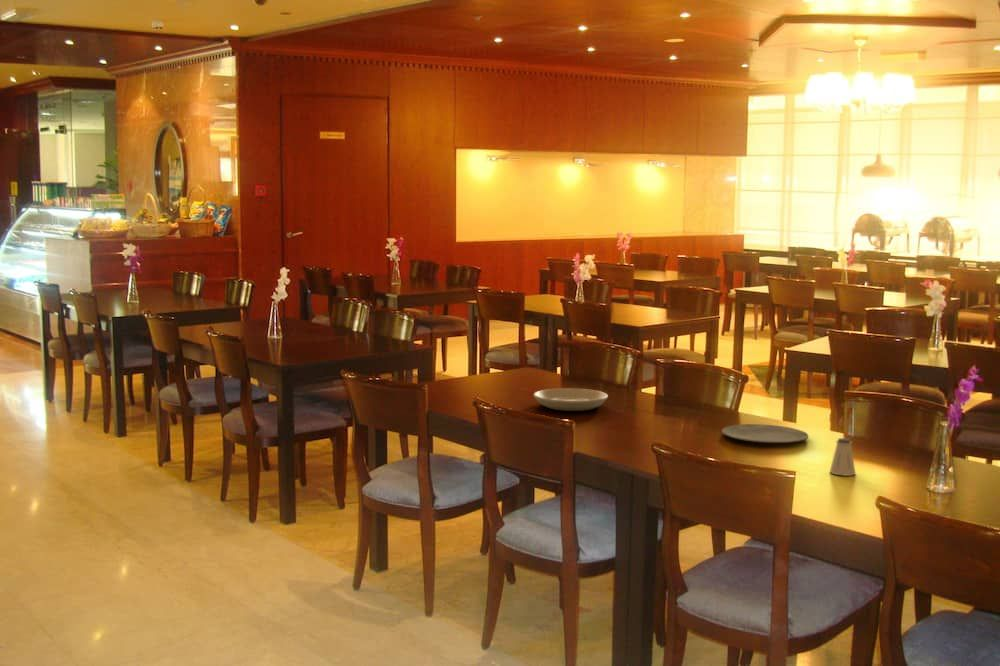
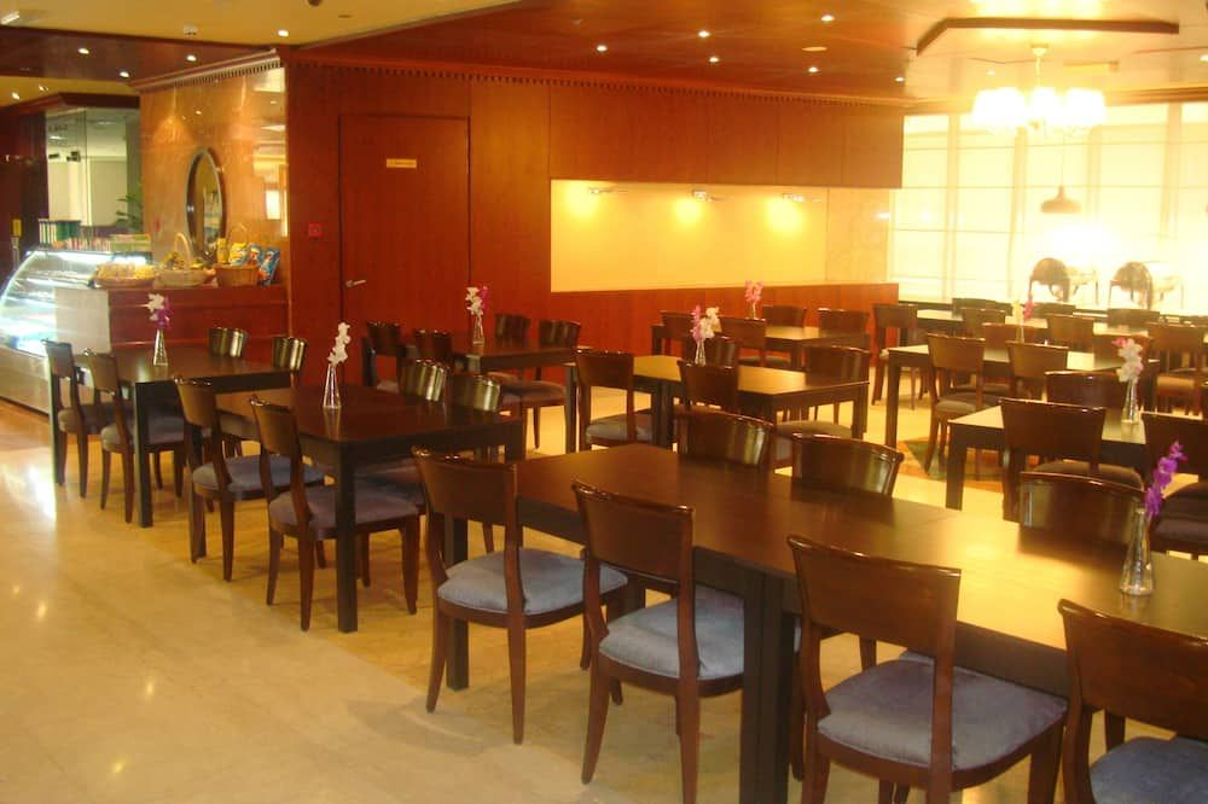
- plate (764, 434)
- plate (570, 400)
- saltshaker (843, 456)
